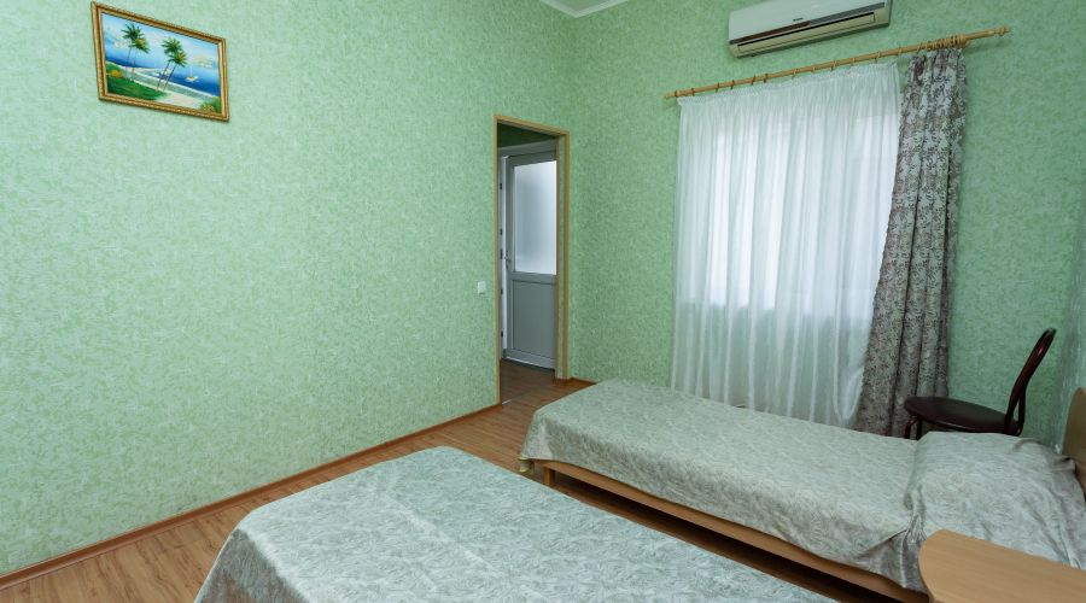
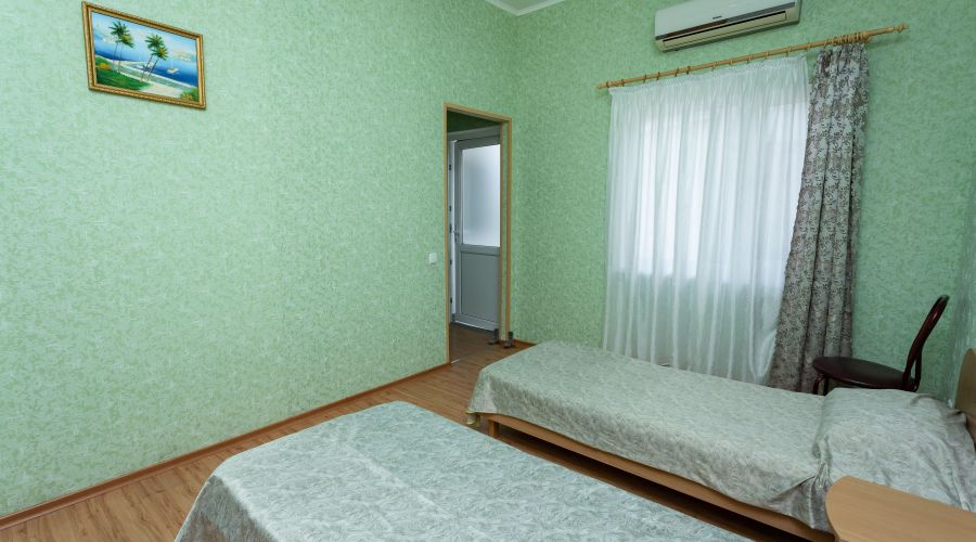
+ boots (498, 337)
